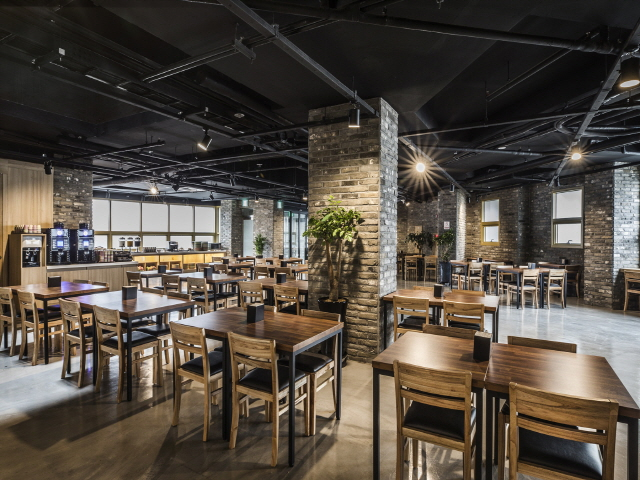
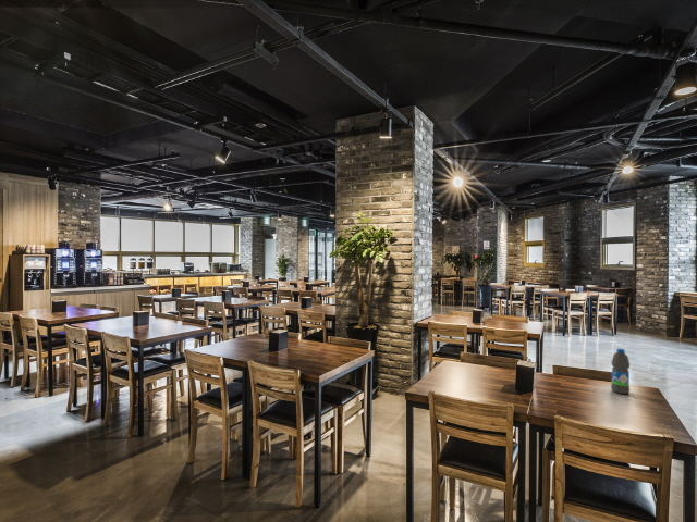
+ water bottle (620, 370)
